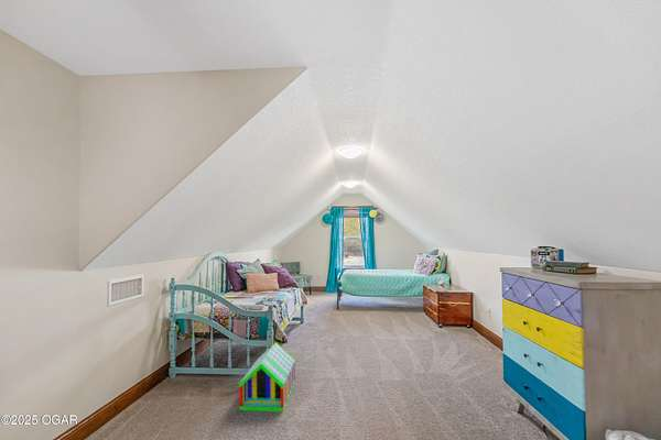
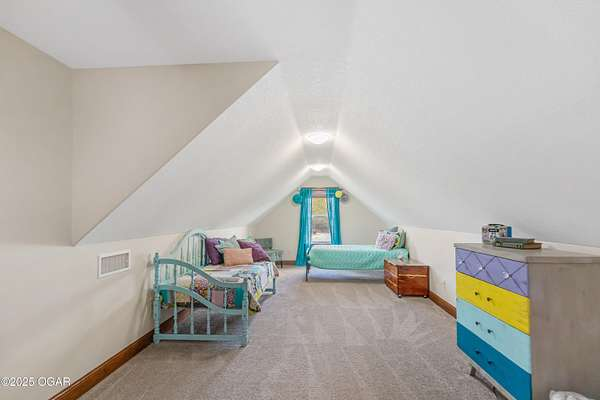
- toy house (269, 373)
